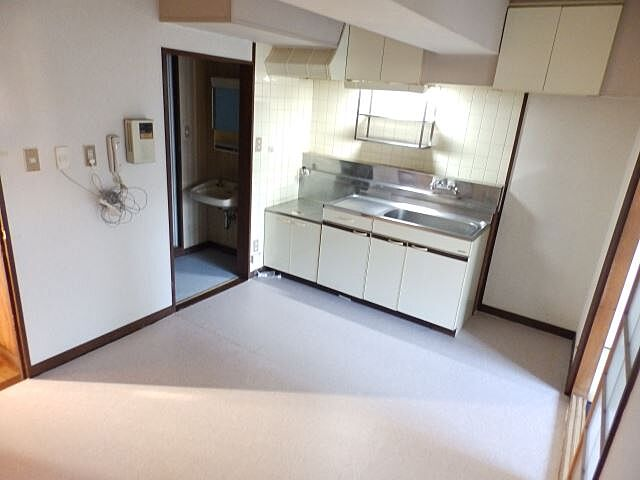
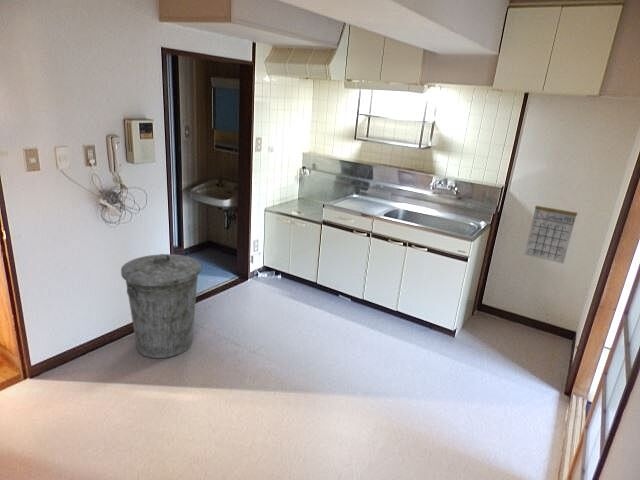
+ calendar (551, 228)
+ trash can (163, 300)
